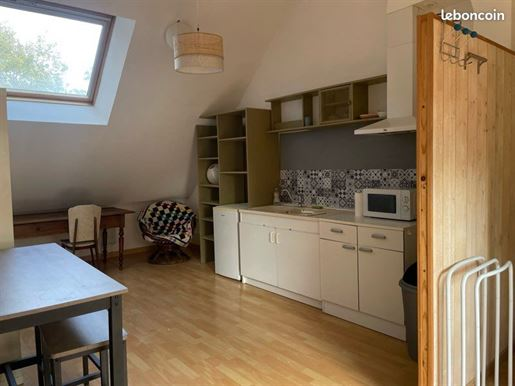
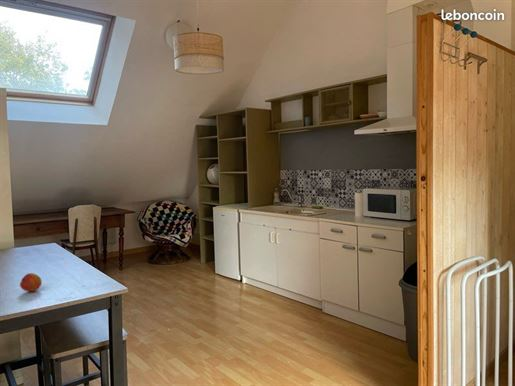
+ fruit (30, 282)
